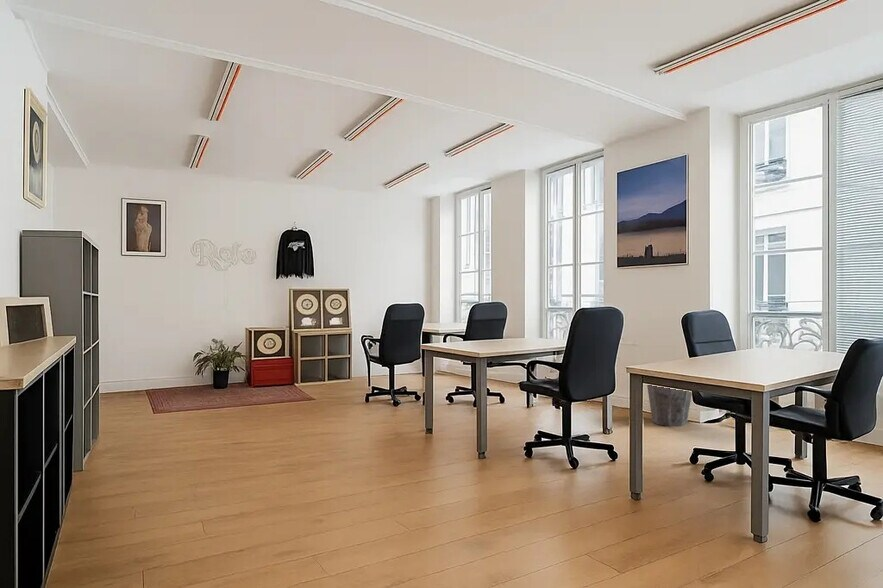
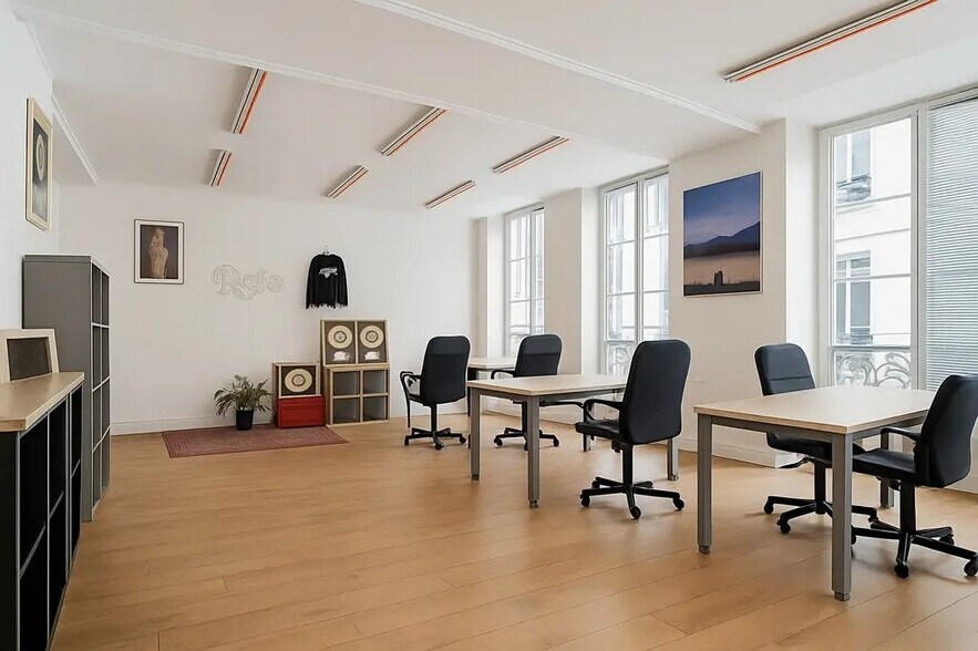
- waste bin (669, 402)
